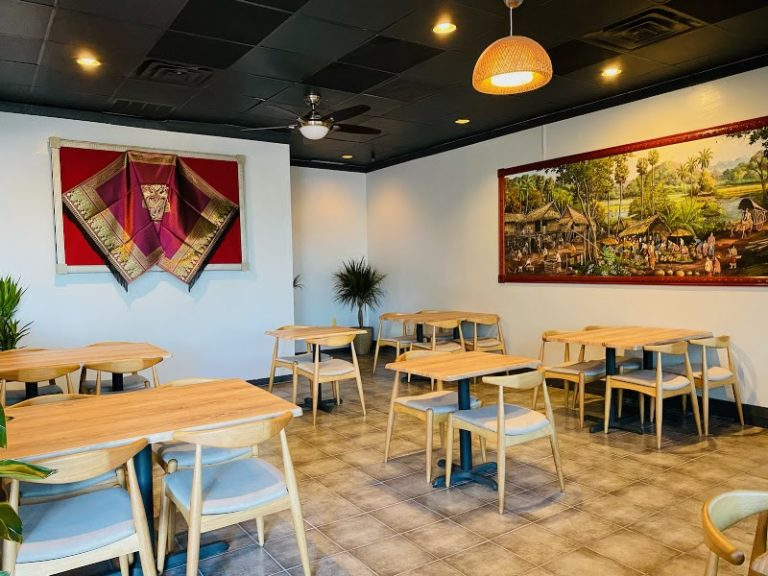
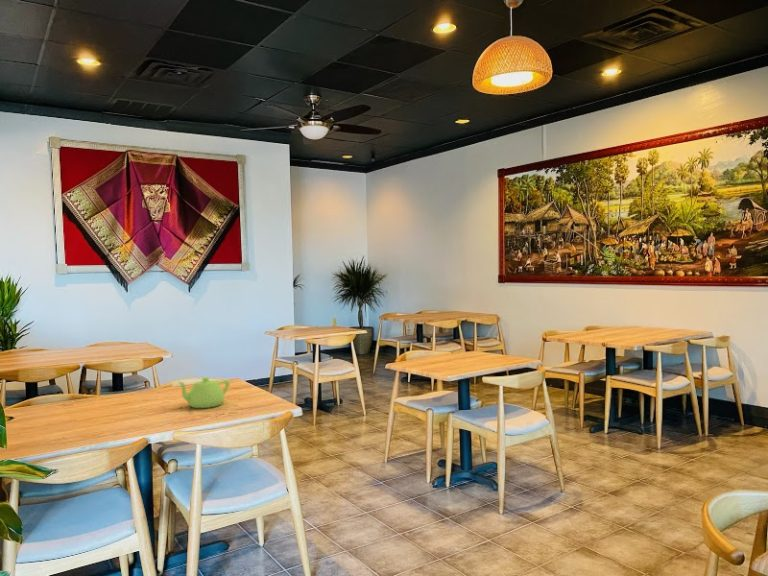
+ teapot (204, 391)
